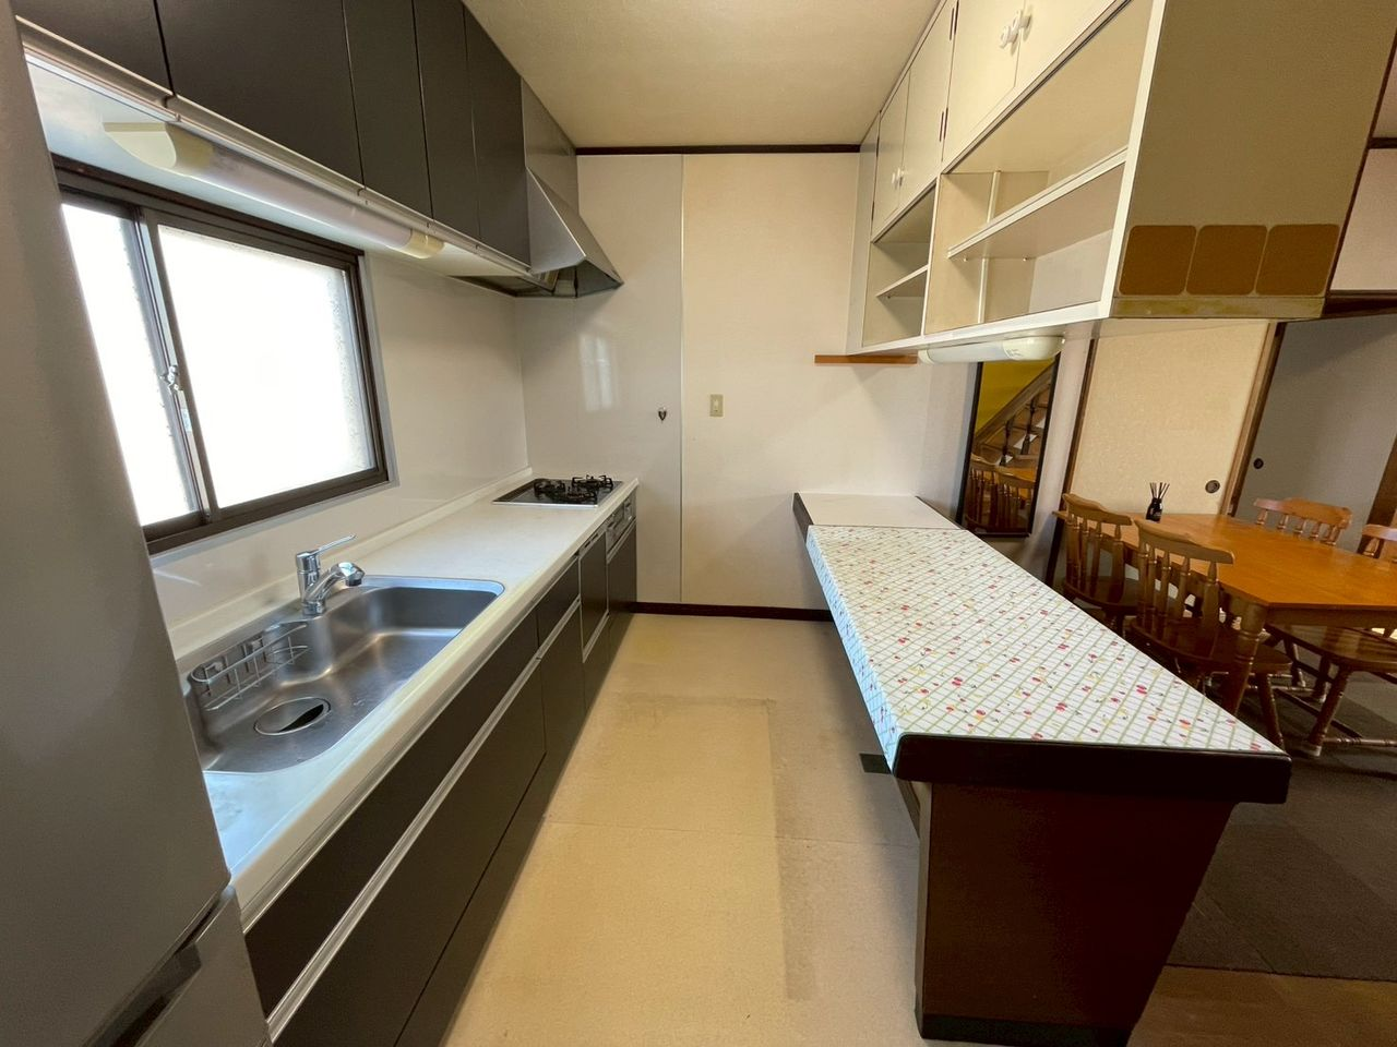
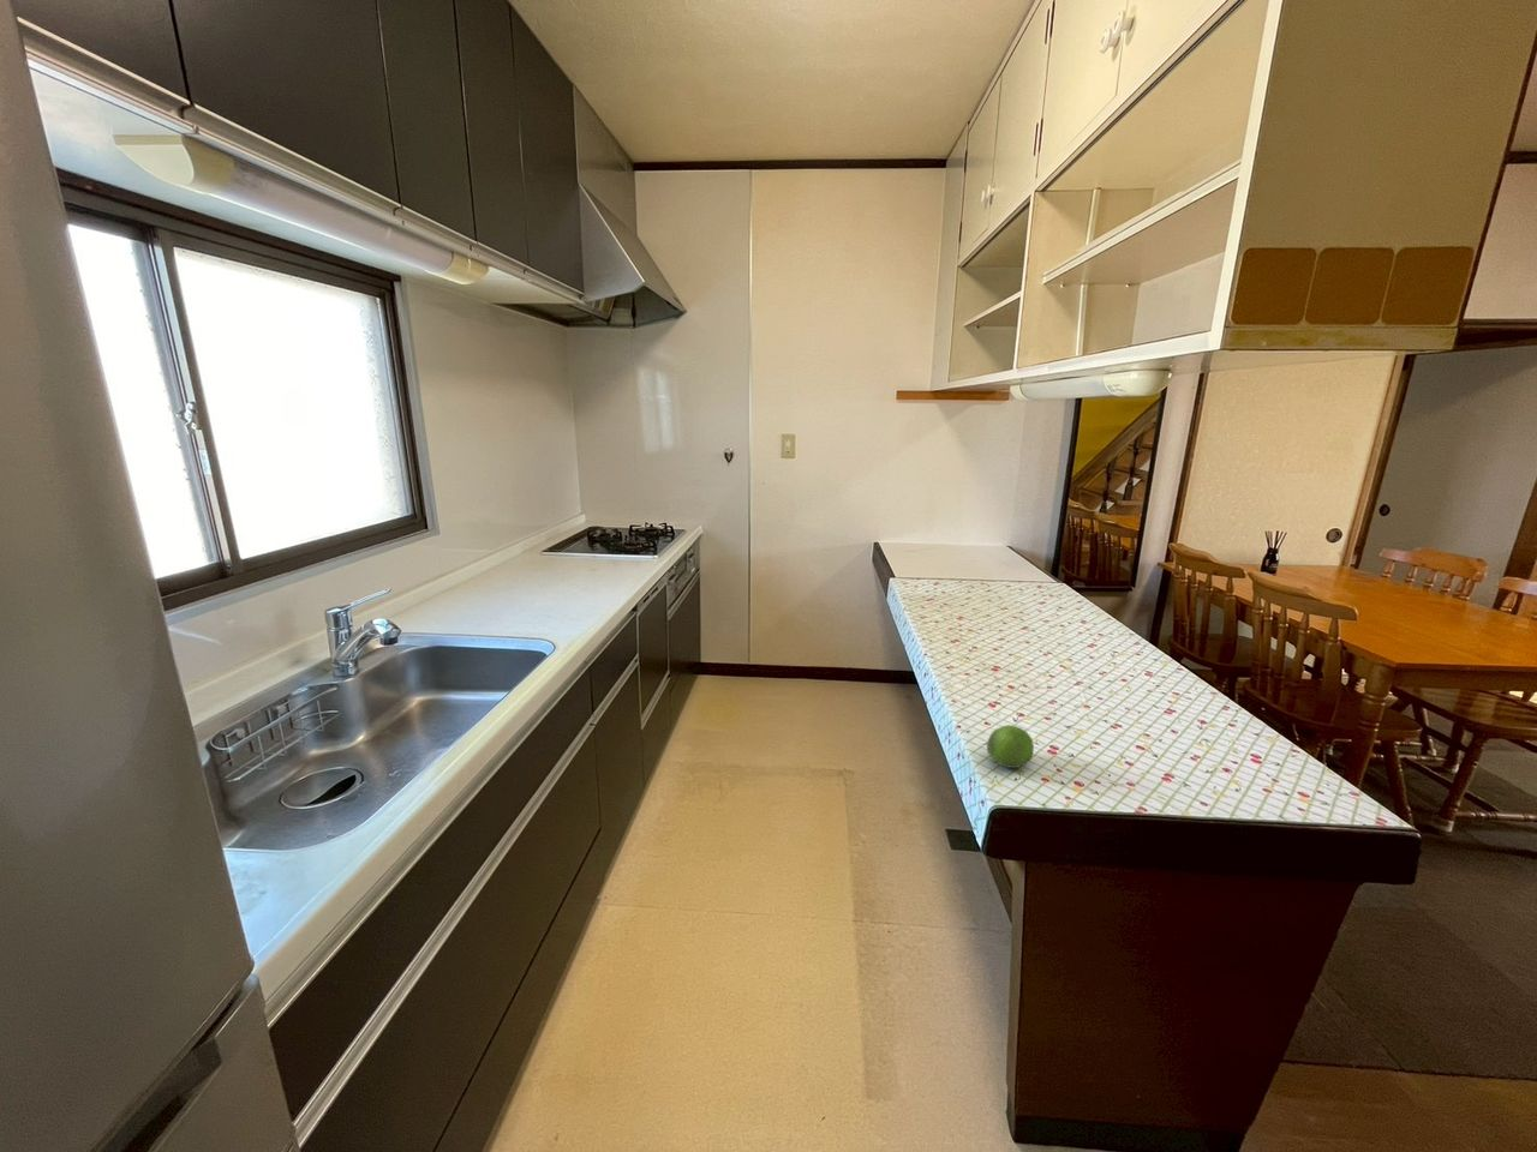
+ fruit (1009, 744)
